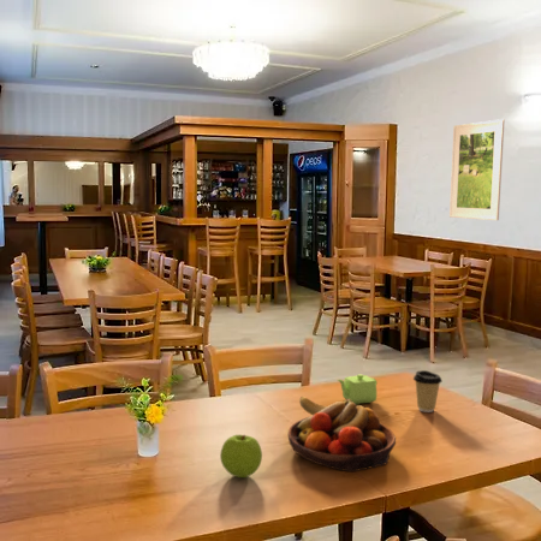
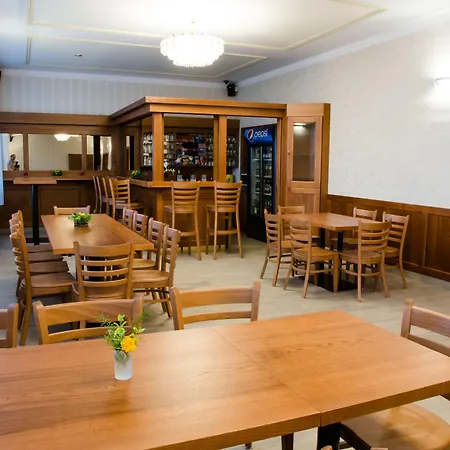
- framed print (475, 171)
- coffee cup (427, 391)
- fruit bowl (340, 429)
- apple (240, 456)
- teapot (356, 387)
